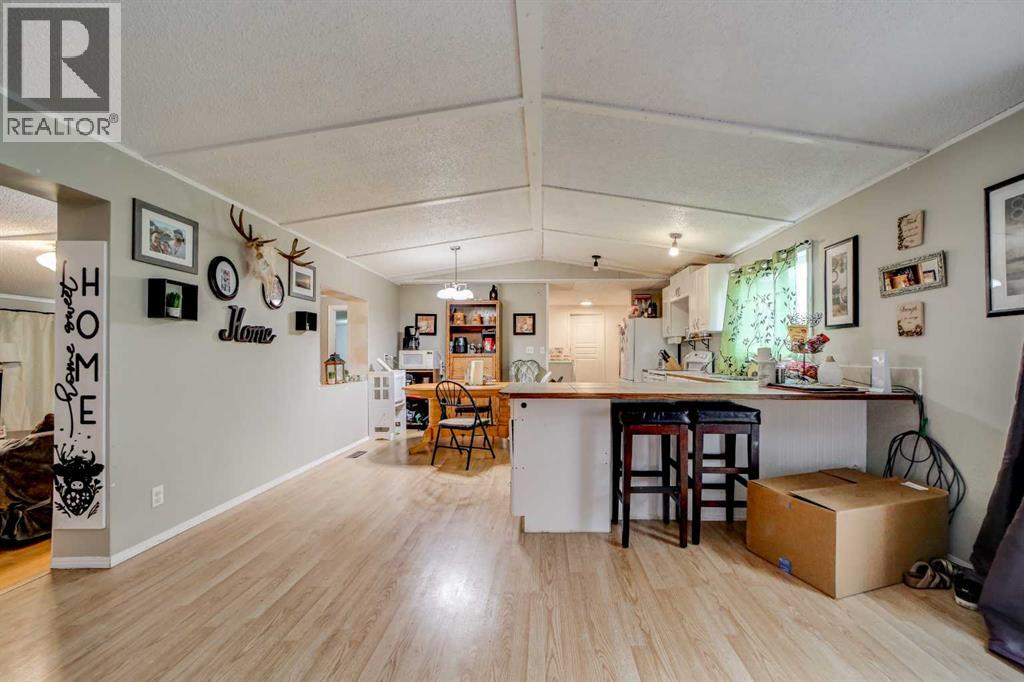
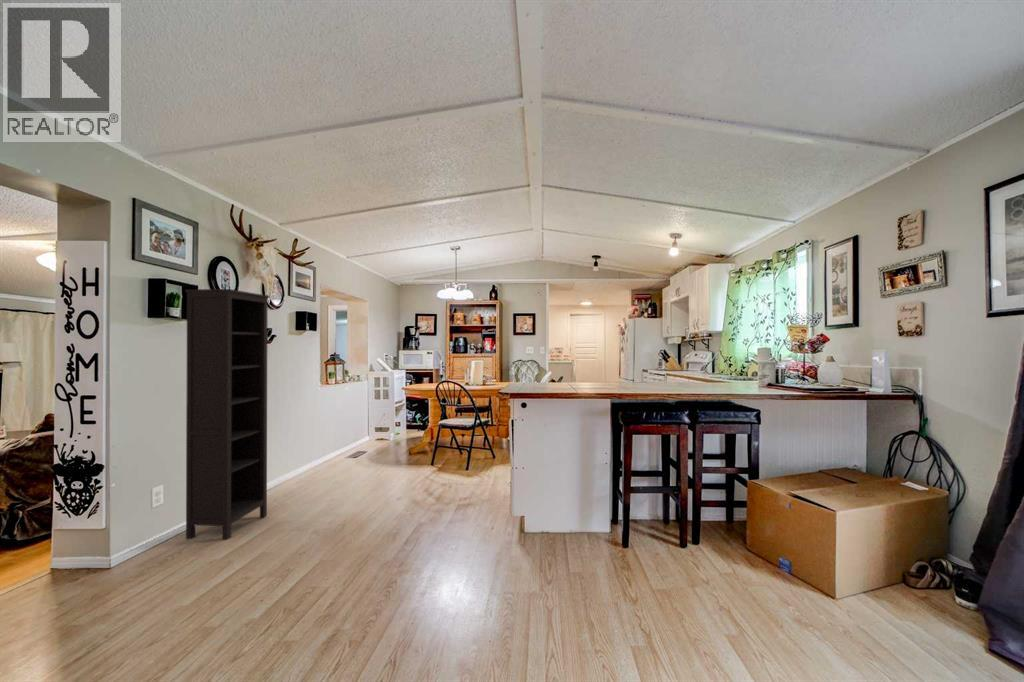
+ bookcase (229, 409)
